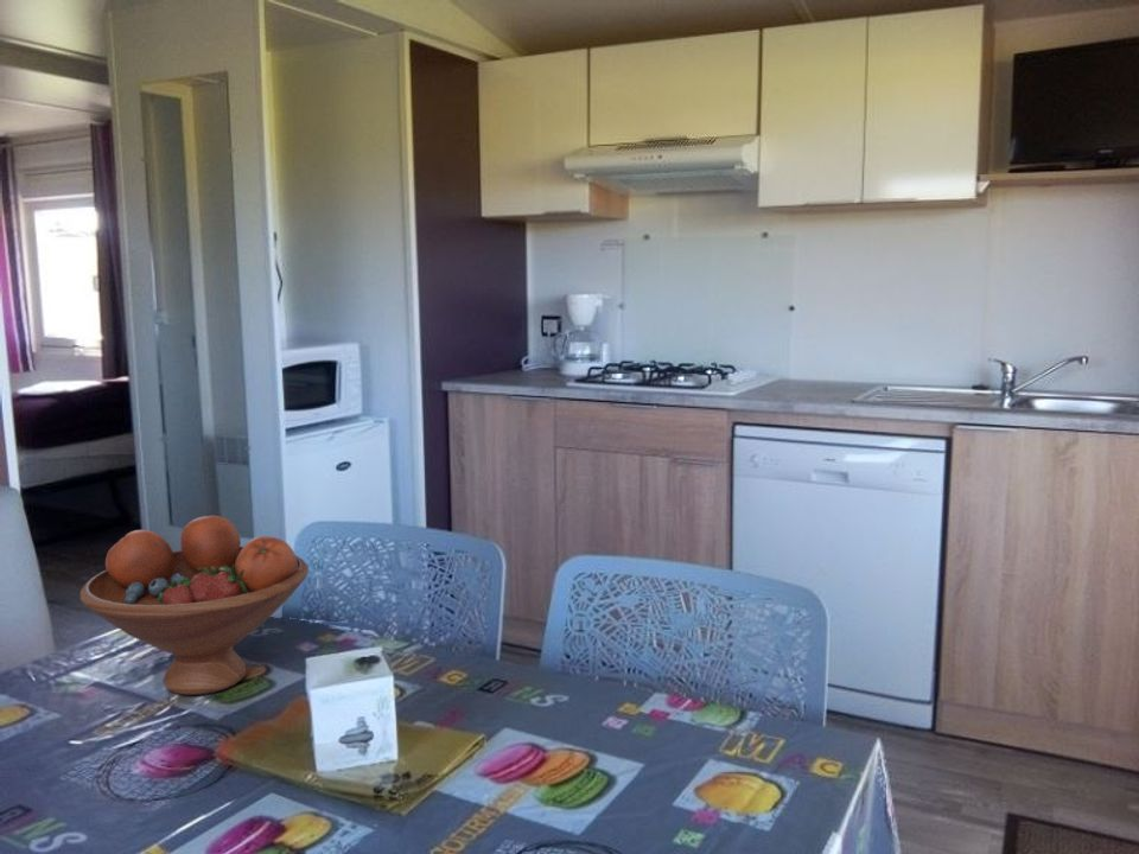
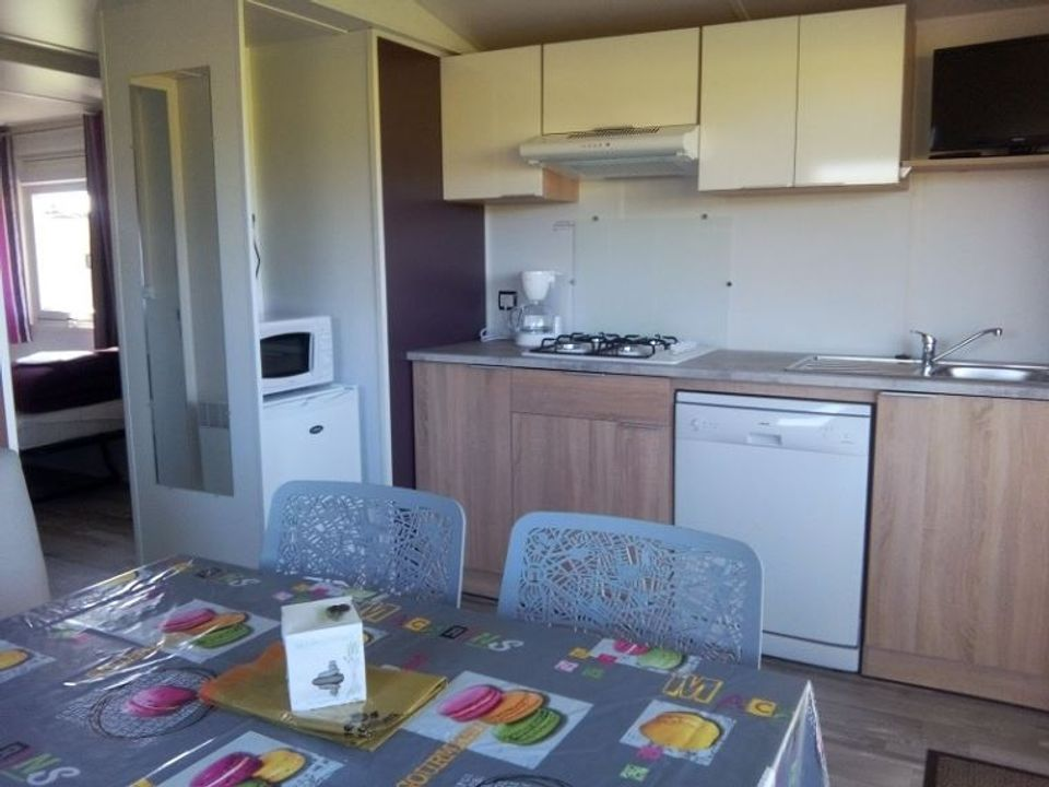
- fruit bowl (201, 607)
